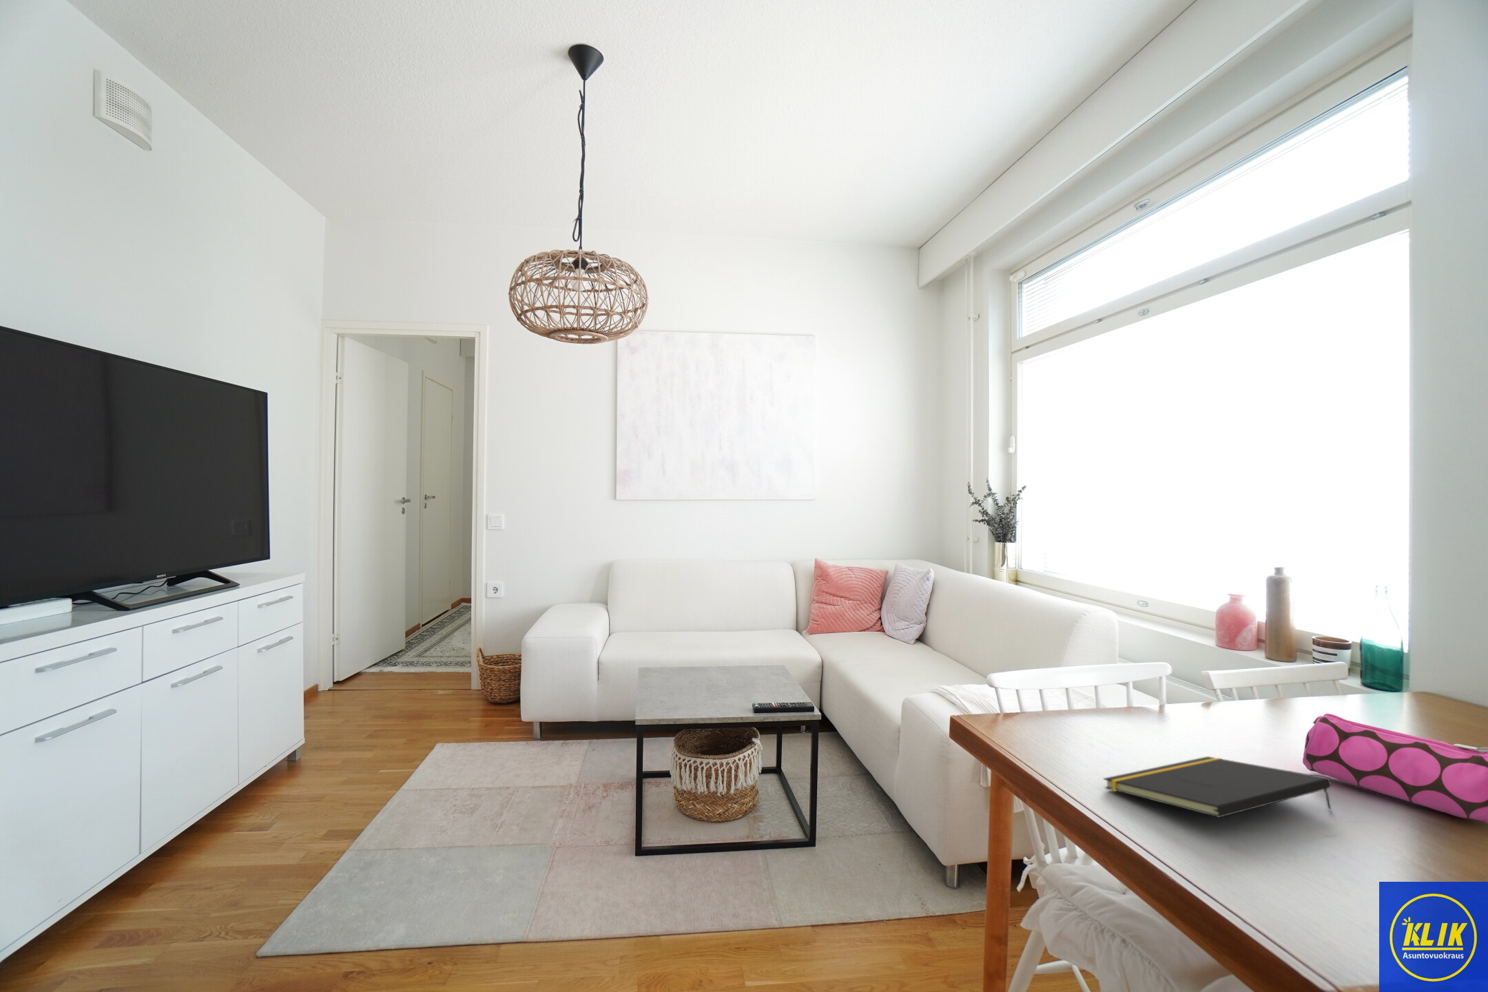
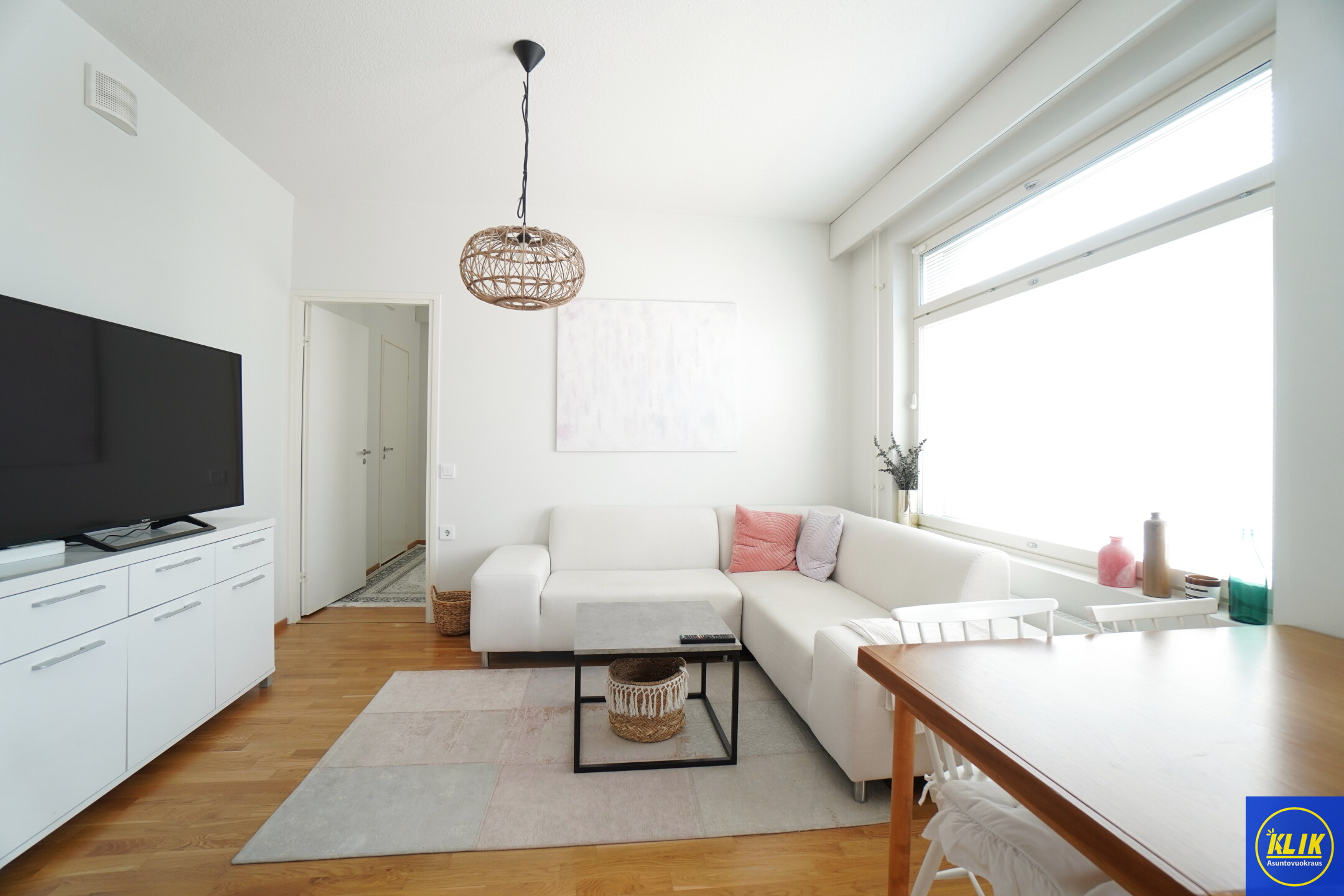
- pencil case (1402, 762)
- notepad (1212, 783)
